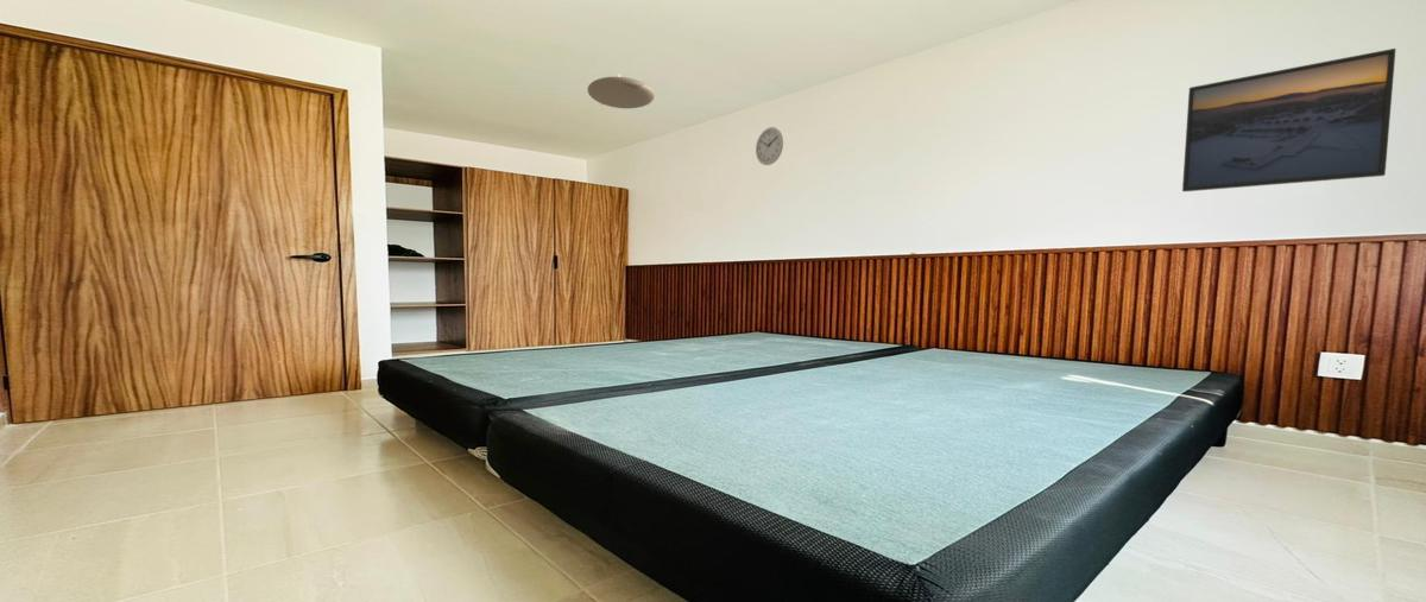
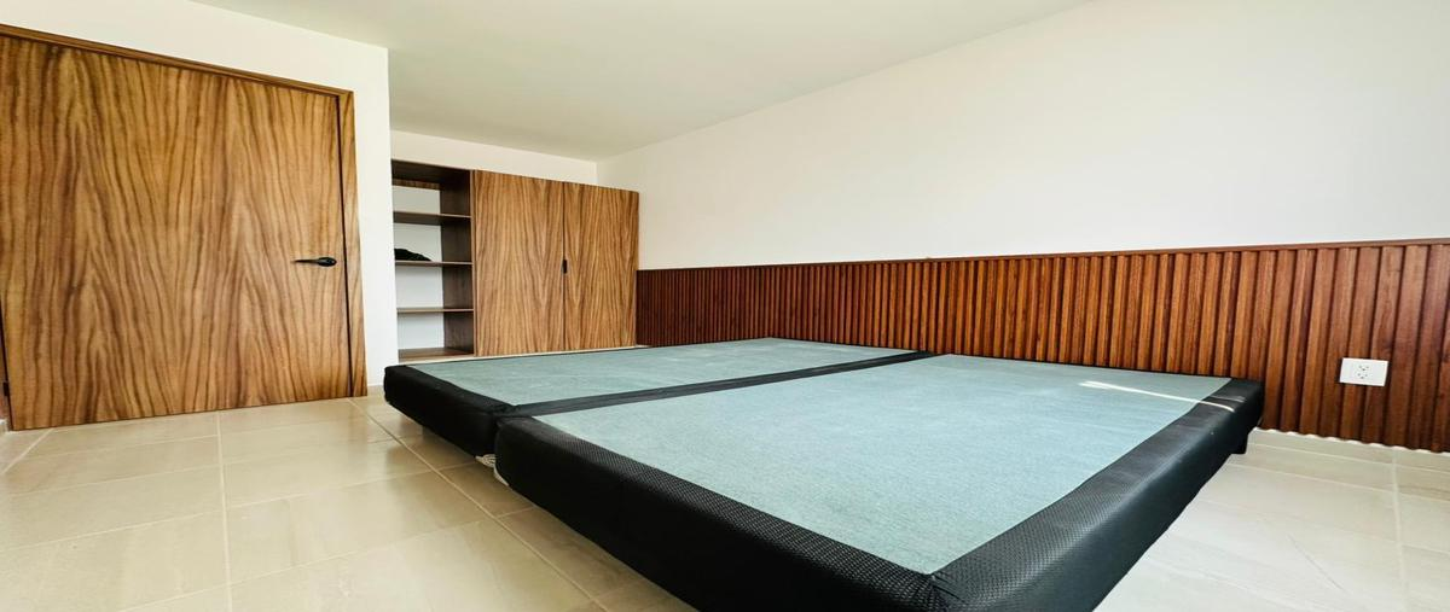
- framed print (1277, 127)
- wall clock (768, 146)
- ceiling light (621, 87)
